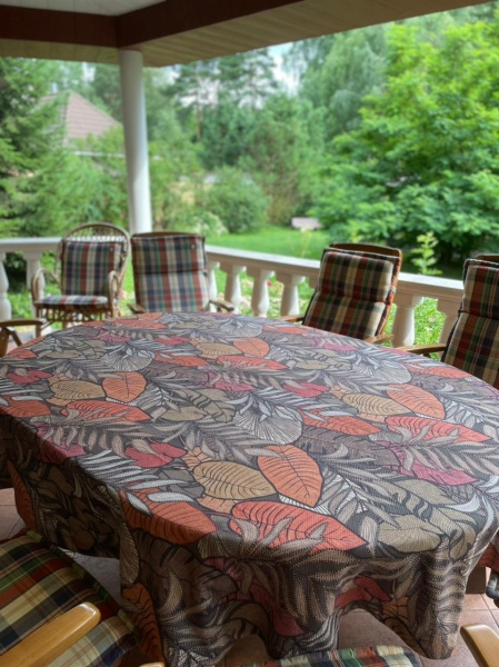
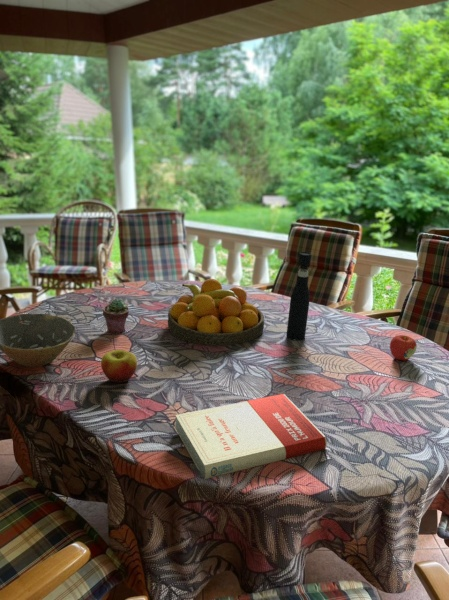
+ apple (402, 347)
+ potted succulent (116, 315)
+ apple (119, 365)
+ book (249, 433)
+ pepper grinder (300, 296)
+ bowl (33, 343)
+ fruit bowl (216, 307)
